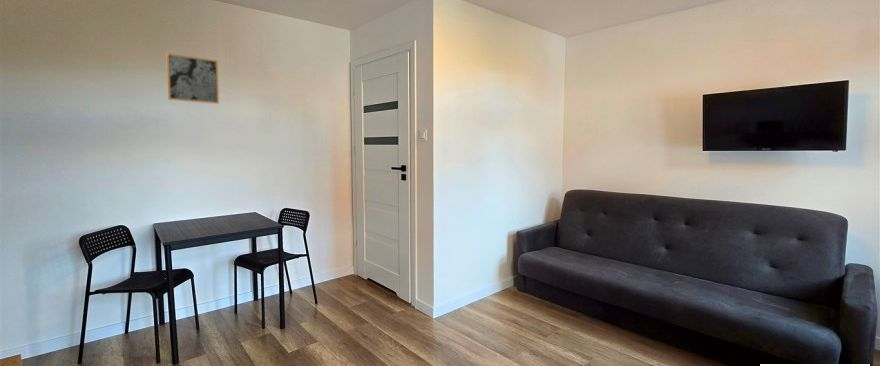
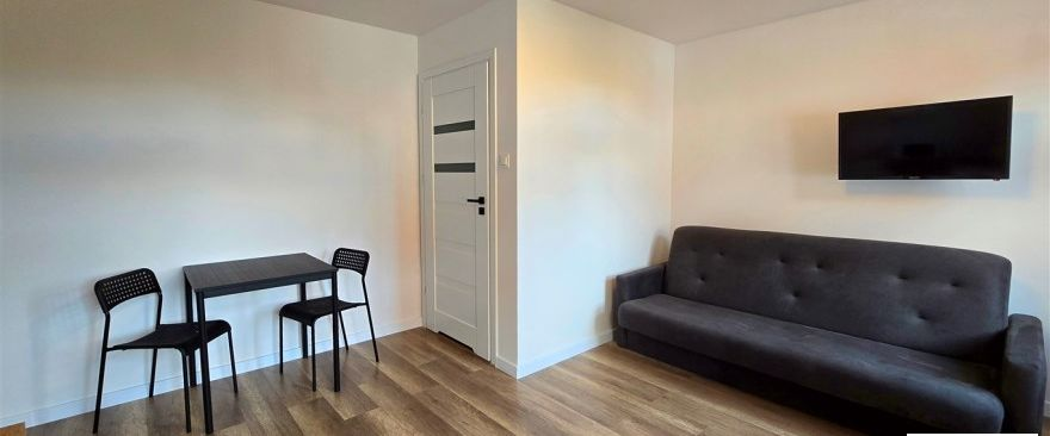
- wall art (193, 79)
